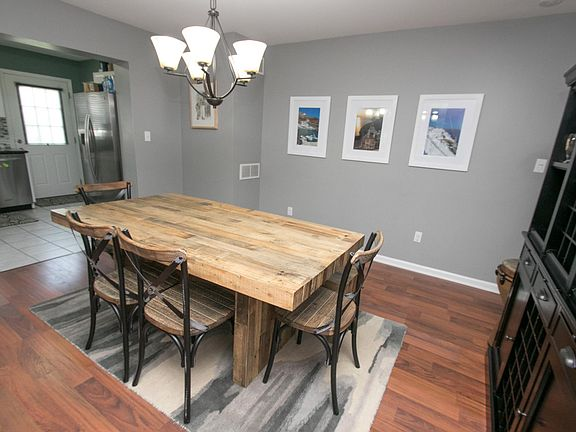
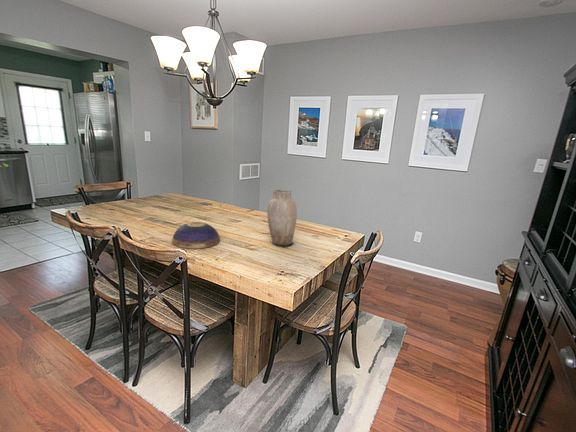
+ decorative bowl (196, 231)
+ vase (282, 216)
